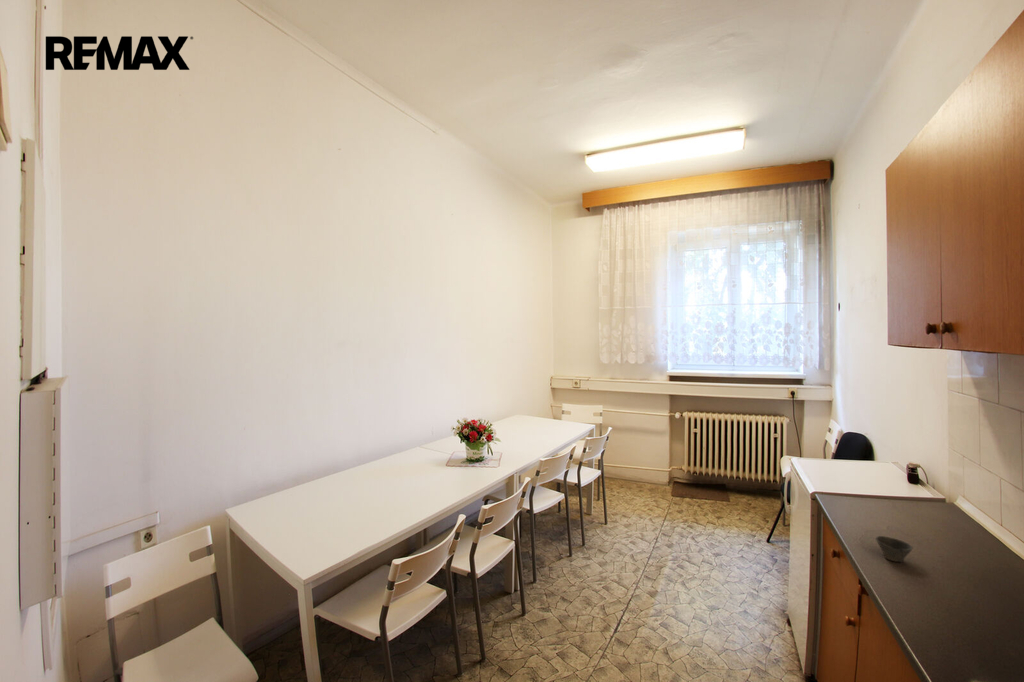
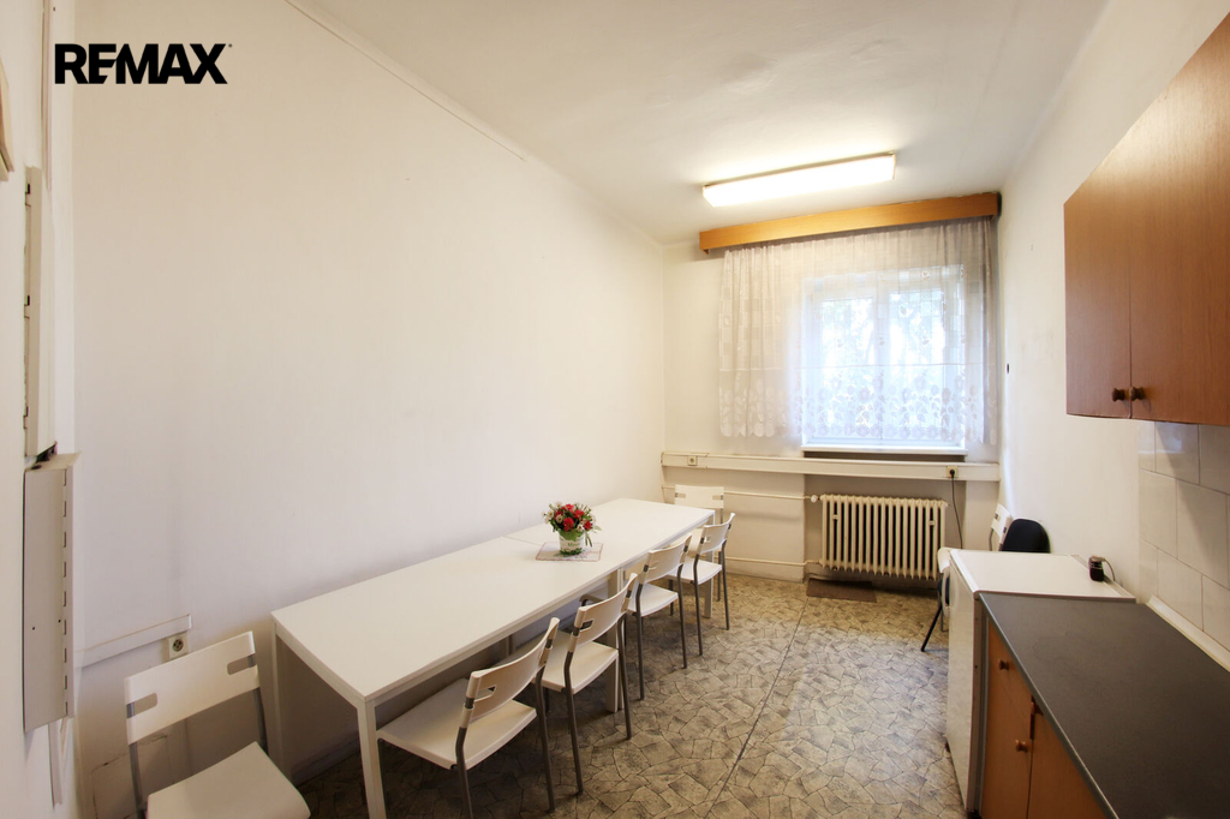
- cup (892, 549)
